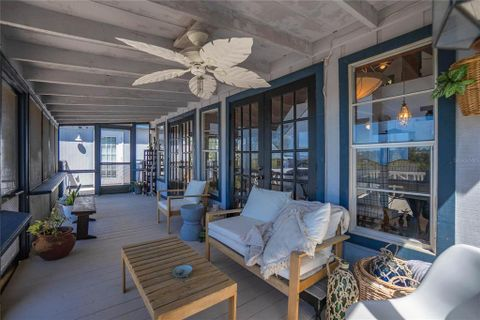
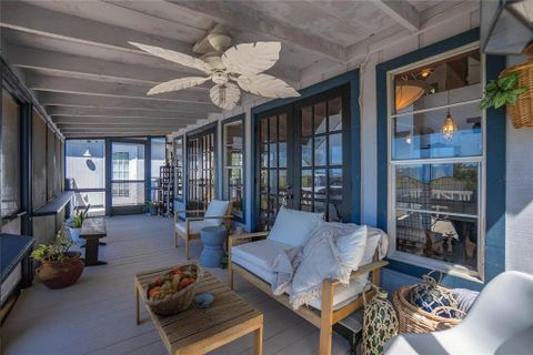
+ fruit basket (174, 286)
